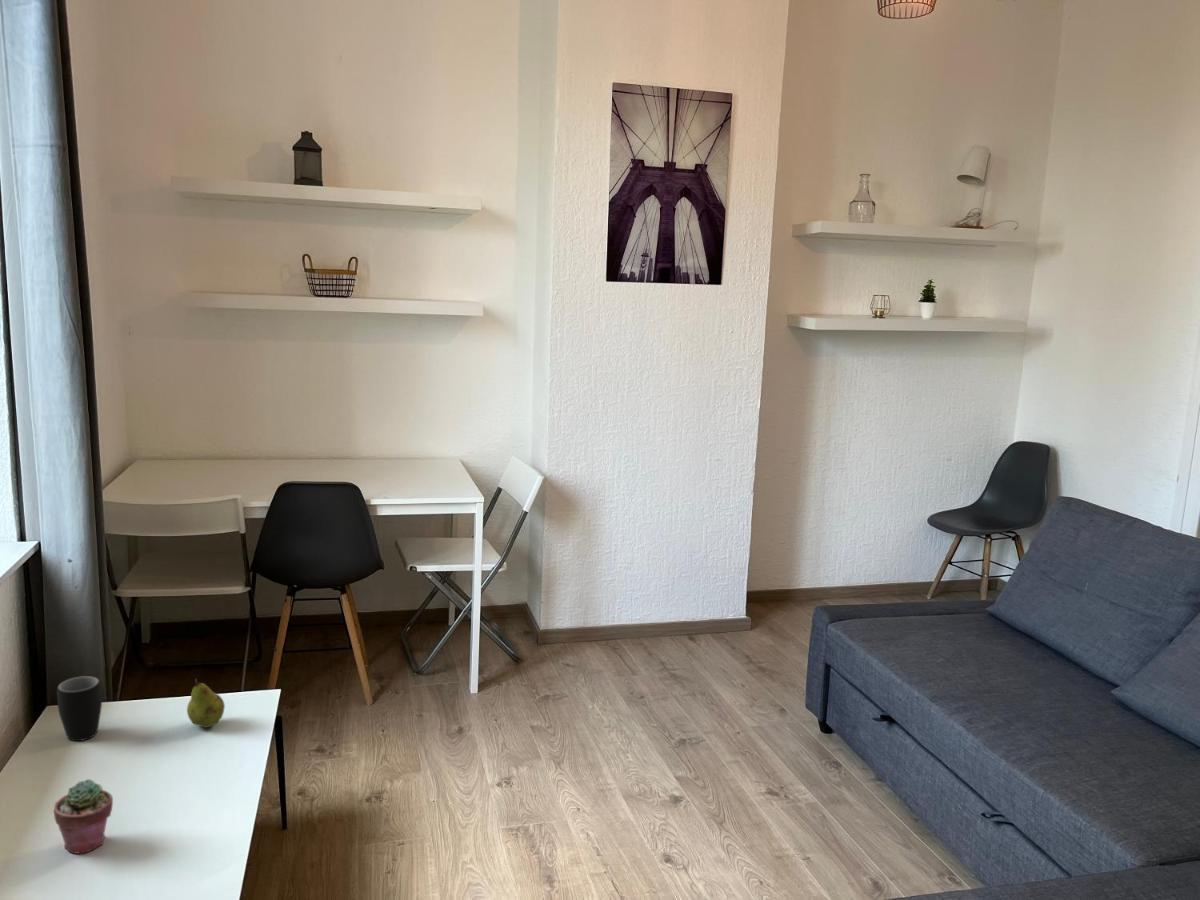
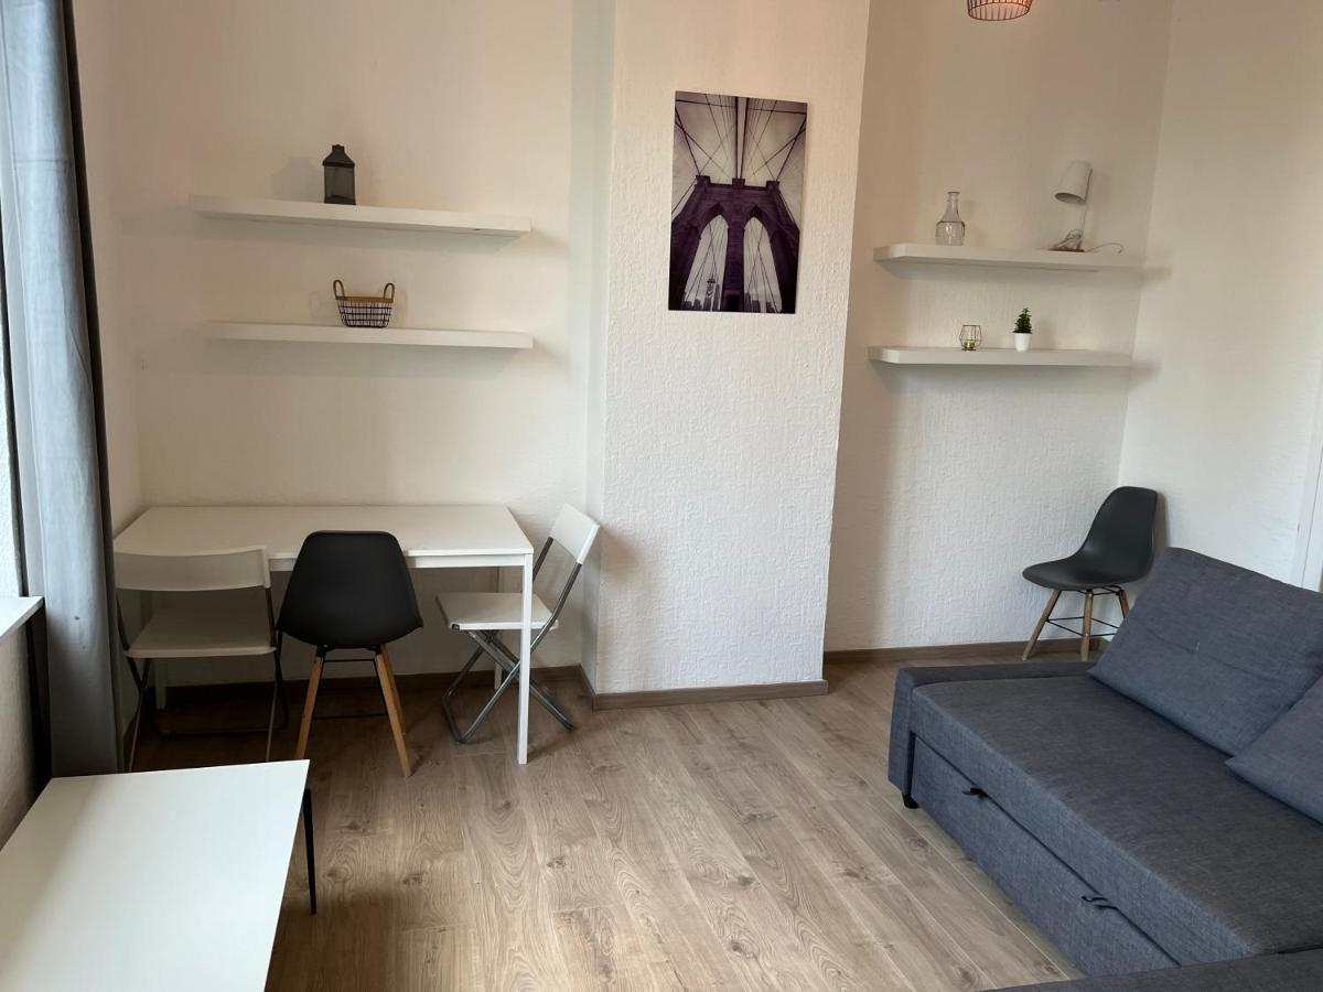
- mug (78, 705)
- fruit (206, 700)
- potted succulent (84, 814)
